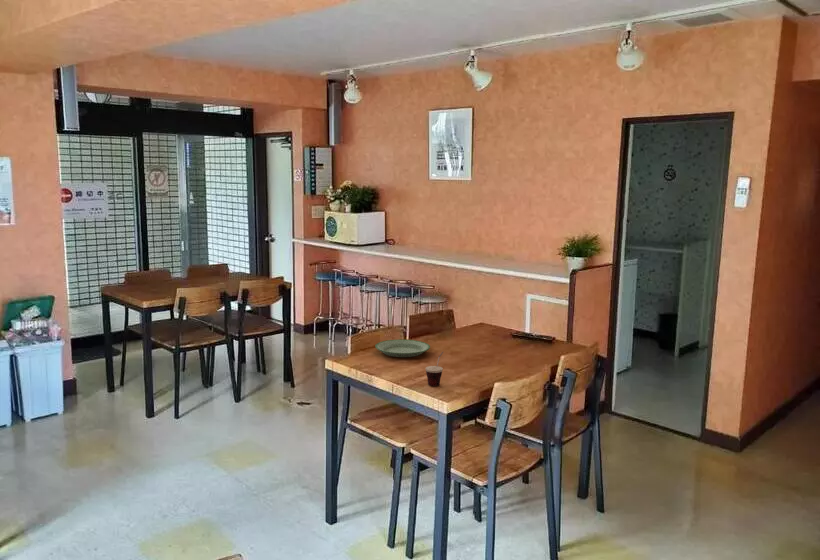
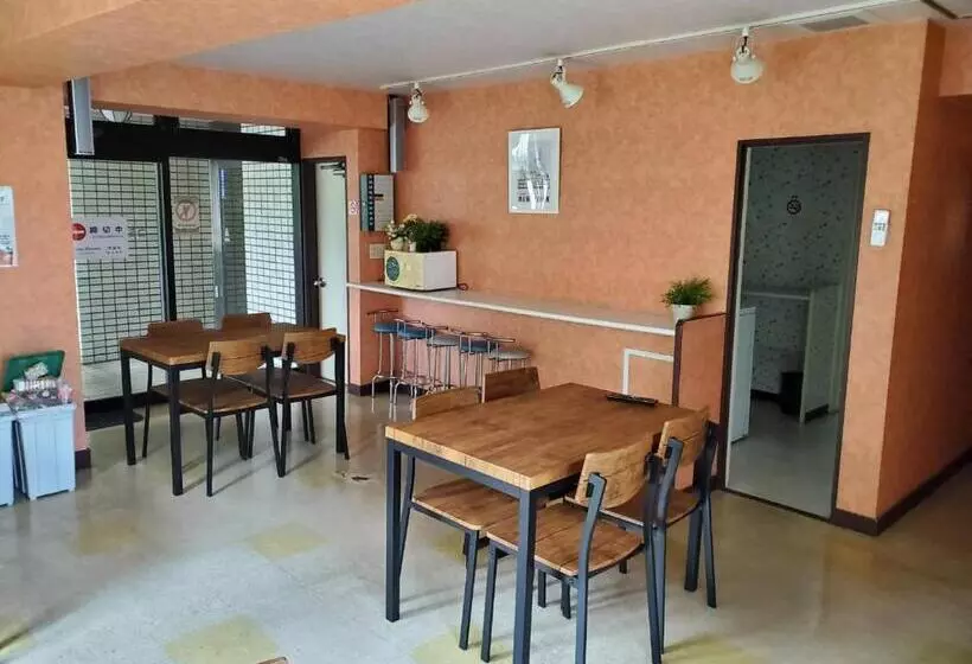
- cup (436, 368)
- plate (402, 349)
